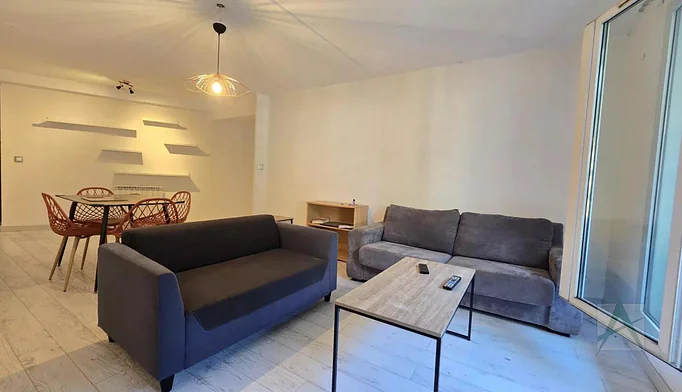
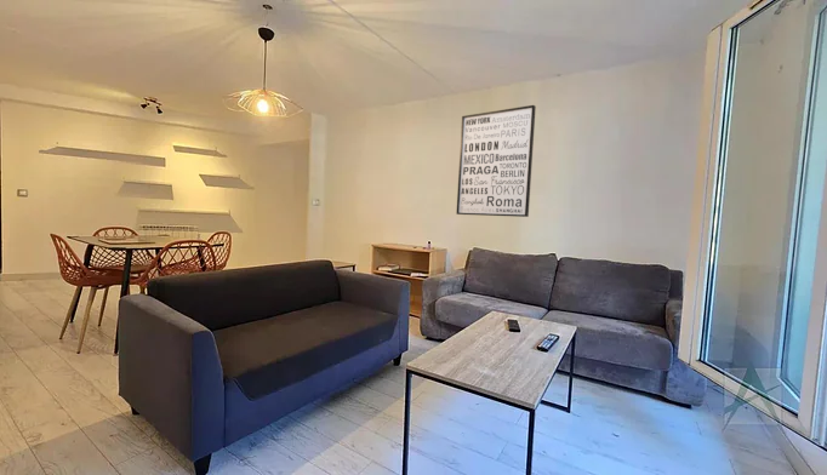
+ wall art (492, 164)
